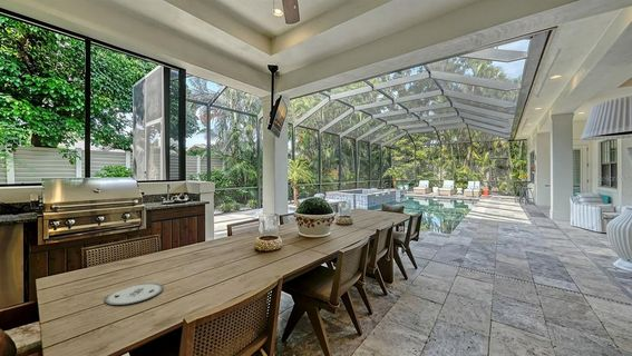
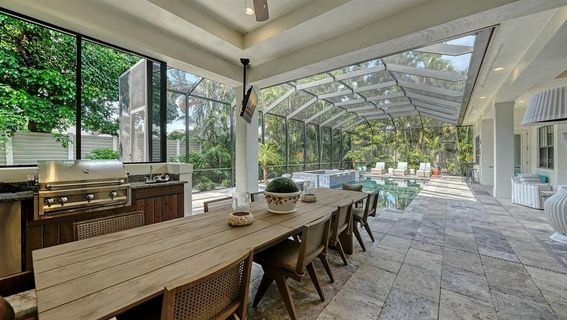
- plate (135, 291)
